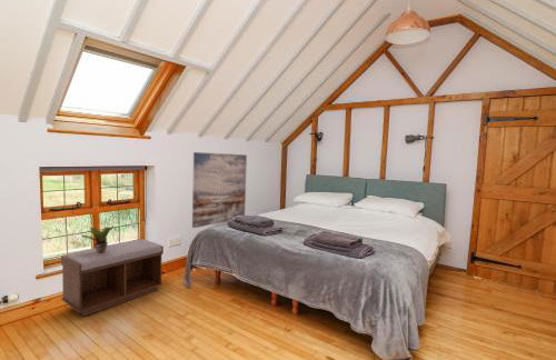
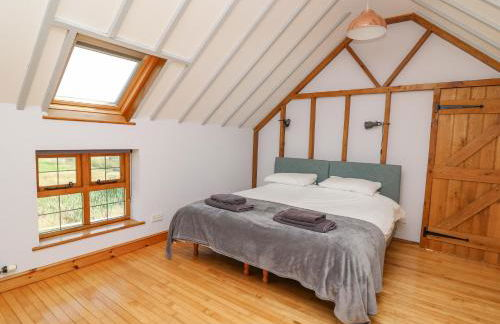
- potted plant (101, 239)
- wall art (221, 188)
- bench (116, 272)
